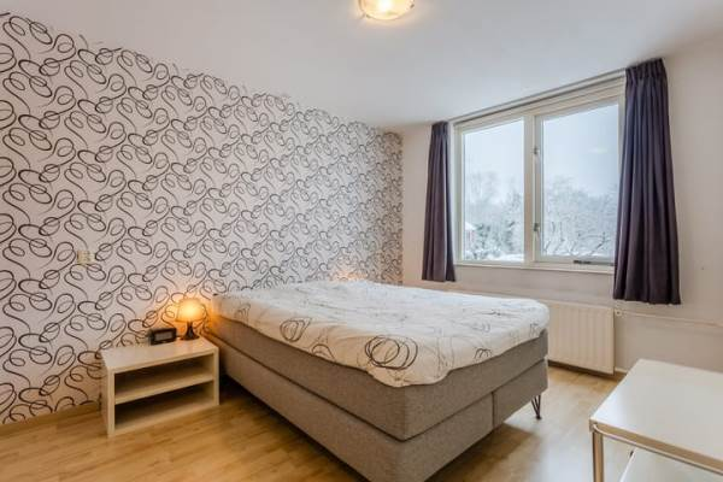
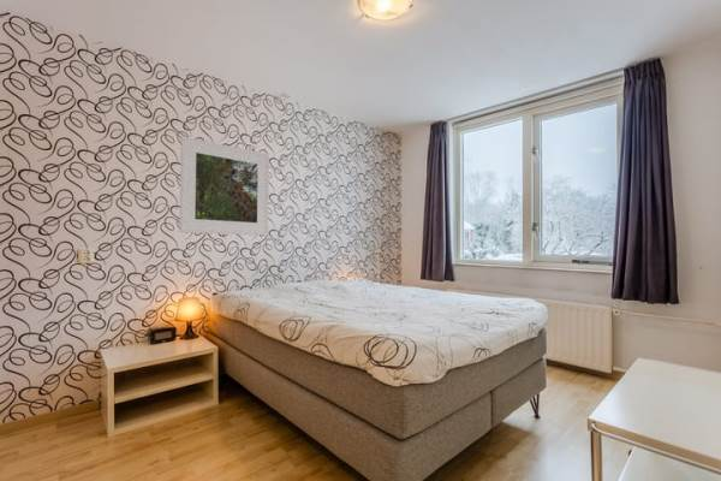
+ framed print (227, 189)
